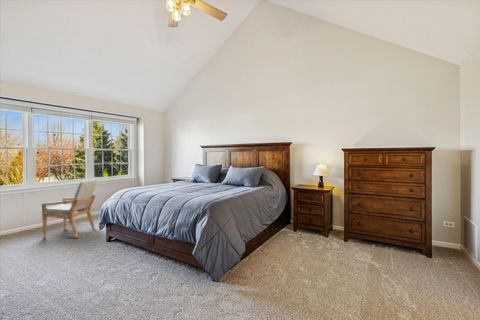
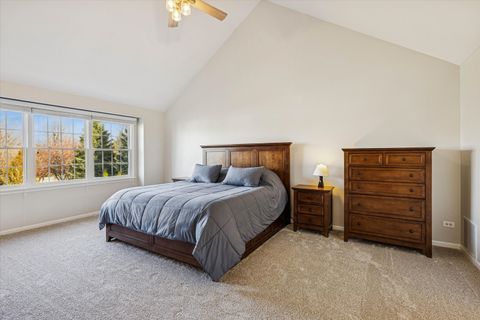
- armchair (72, 207)
